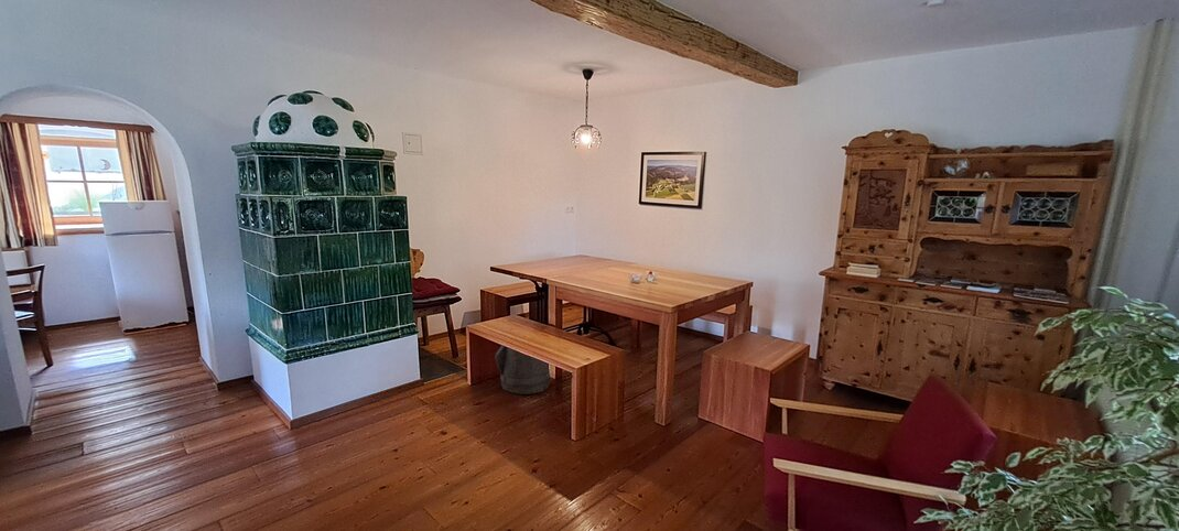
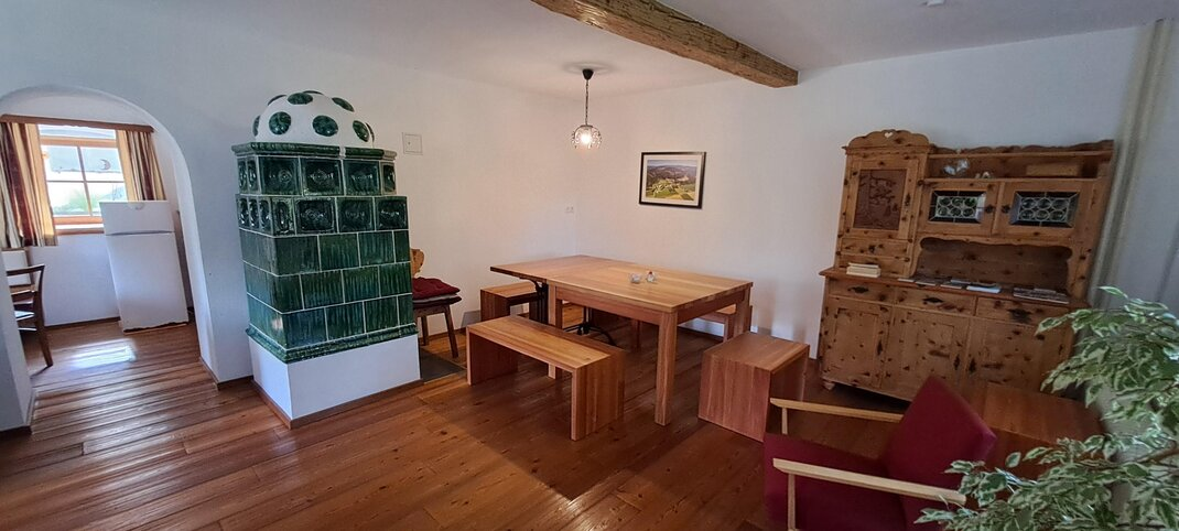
- bucket (526, 358)
